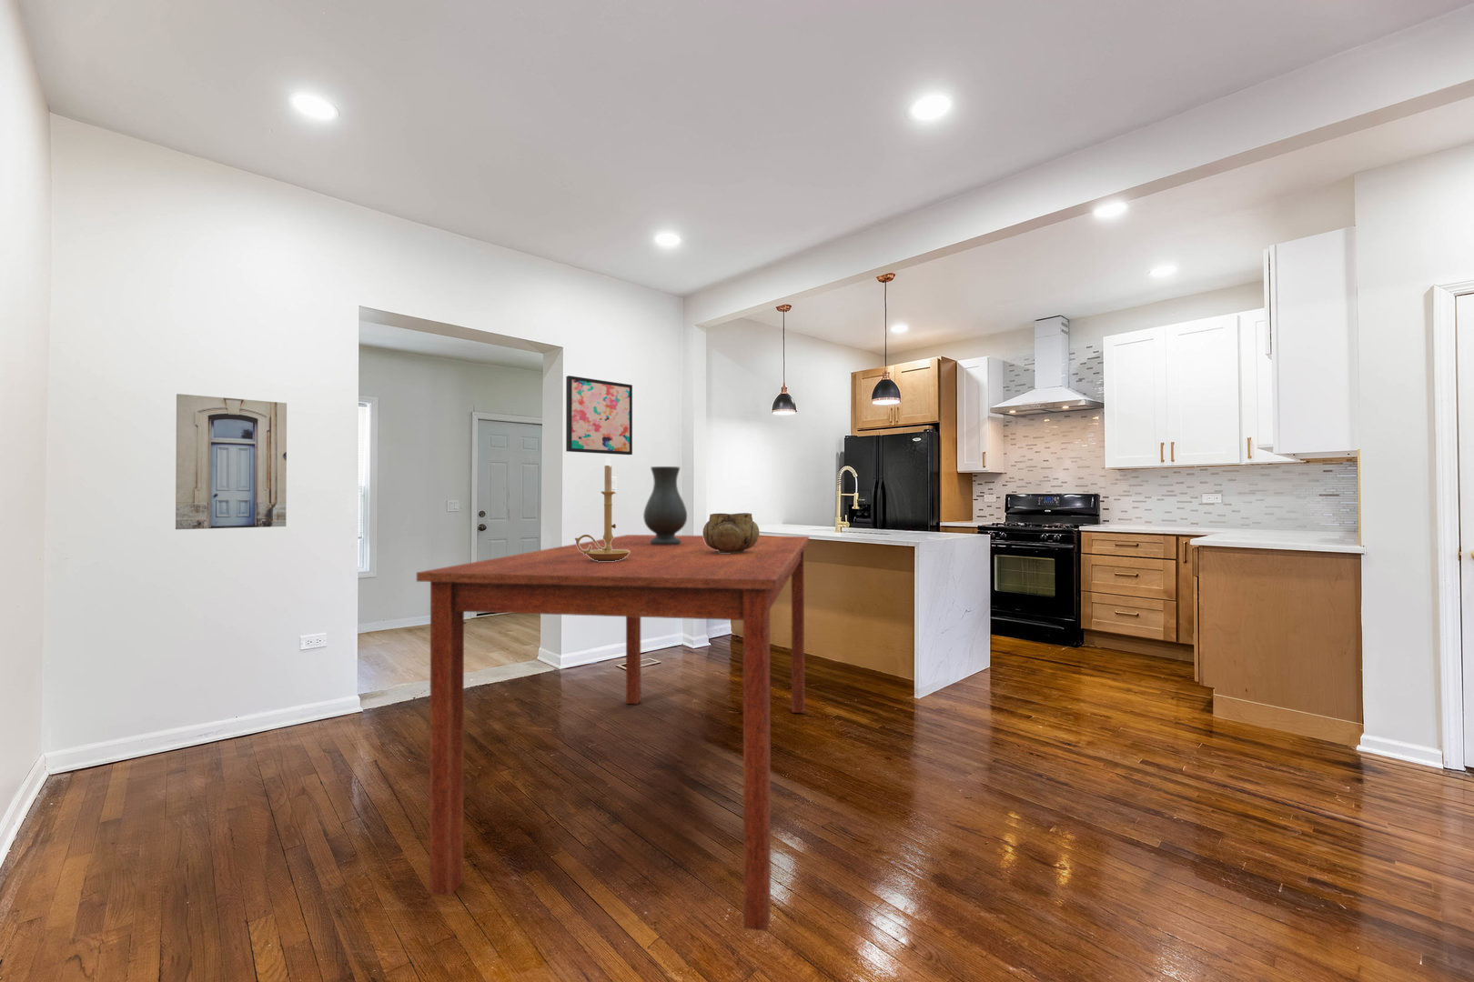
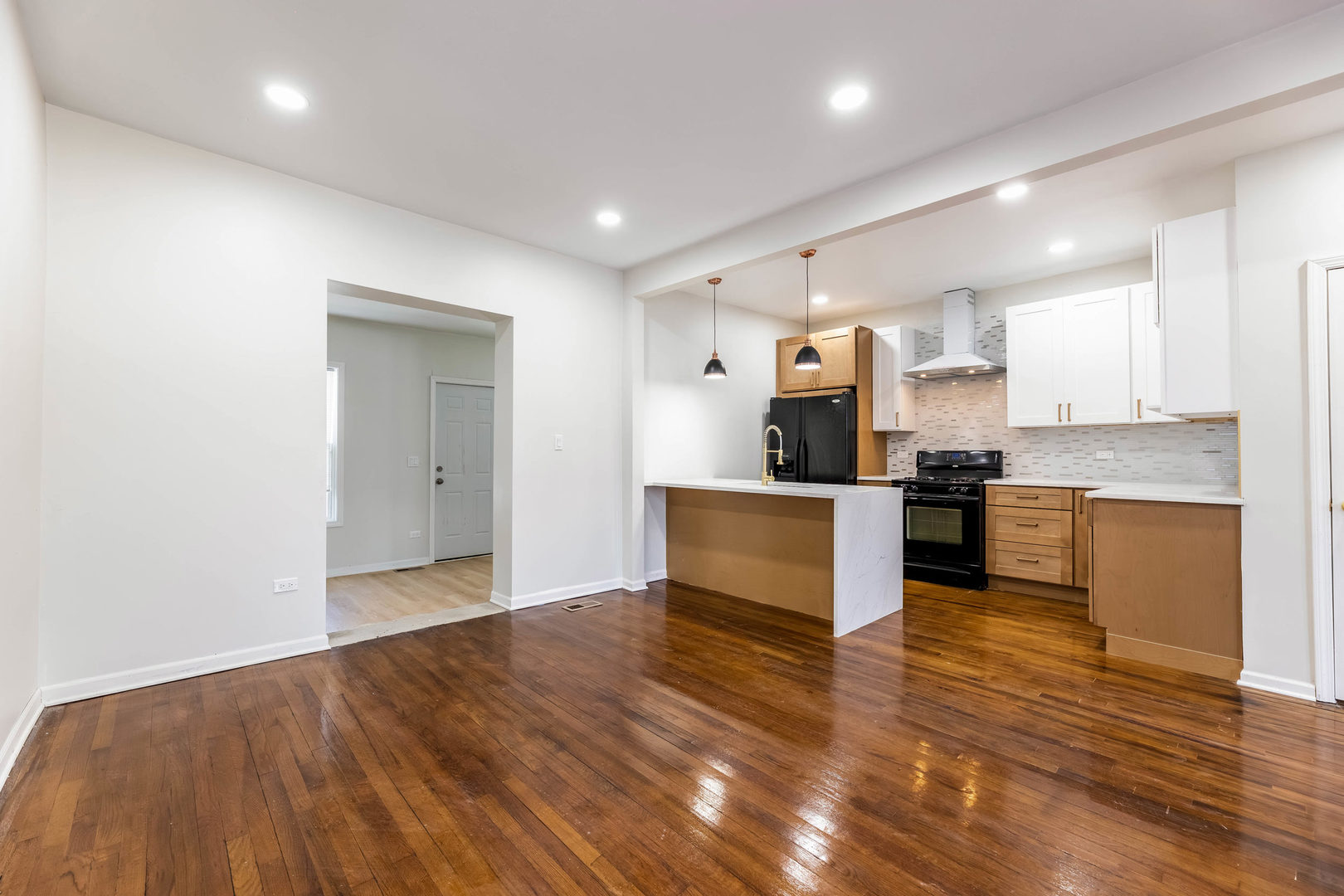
- vase (665, 504)
- decorative bowl (730, 532)
- wall art (233, 463)
- wall art (600, 416)
- candle holder (606, 507)
- dining table (639, 660)
